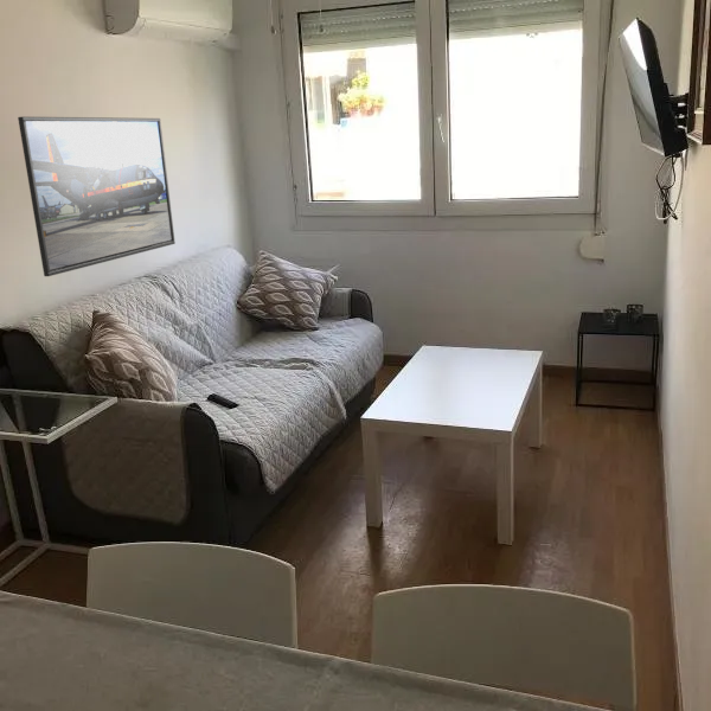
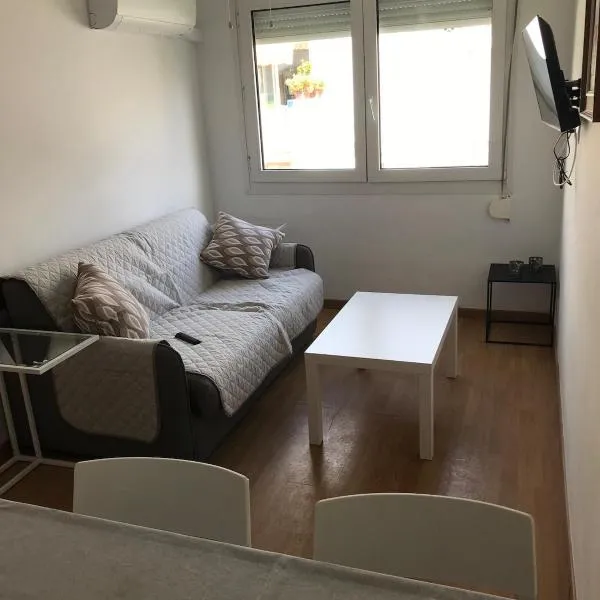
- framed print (108, 190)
